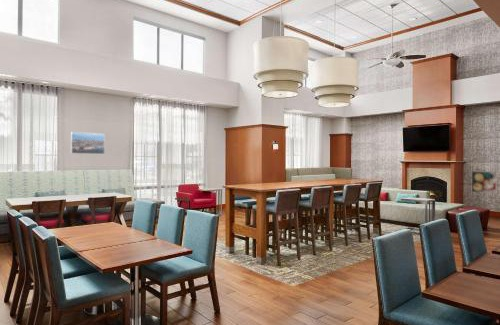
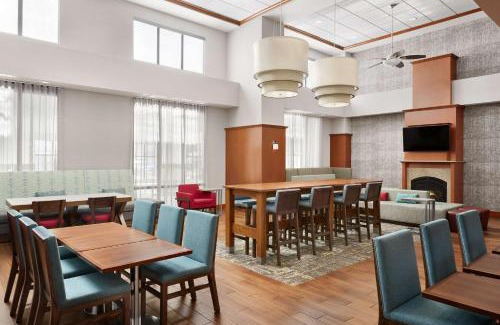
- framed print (88, 143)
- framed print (483, 182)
